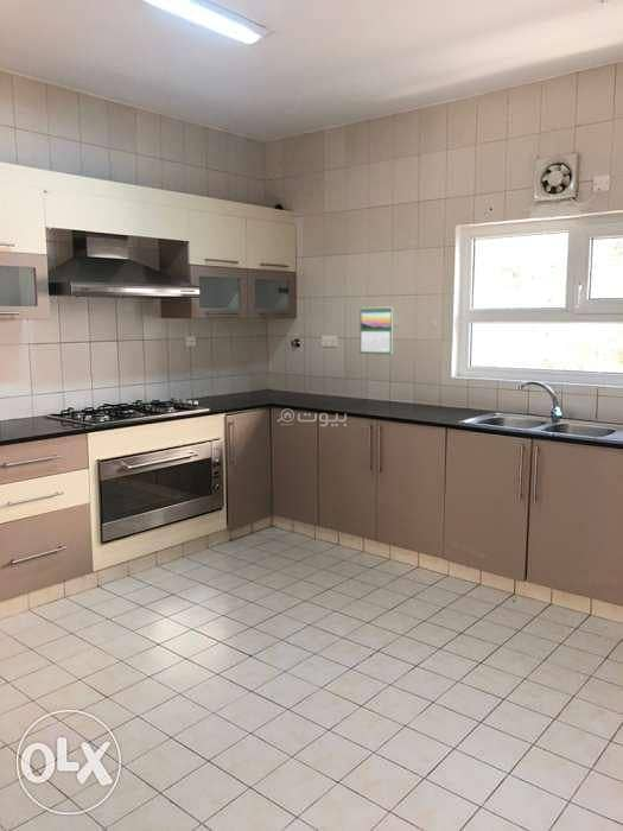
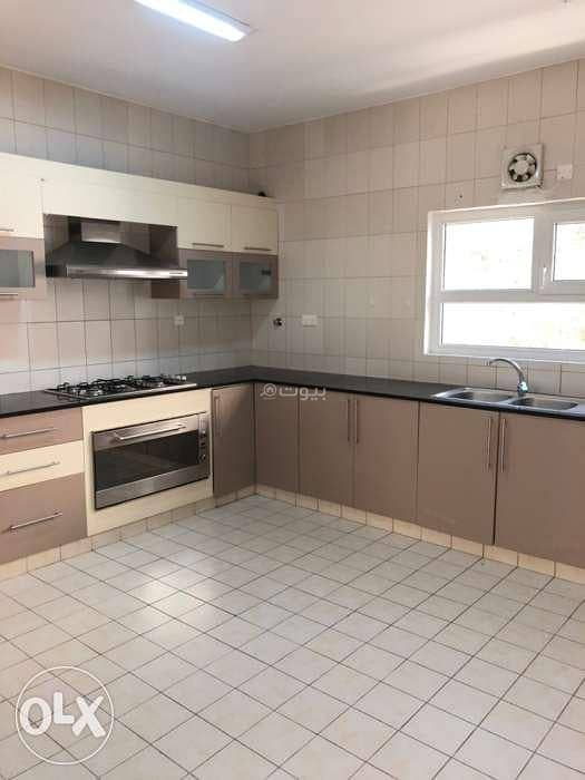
- calendar (375, 330)
